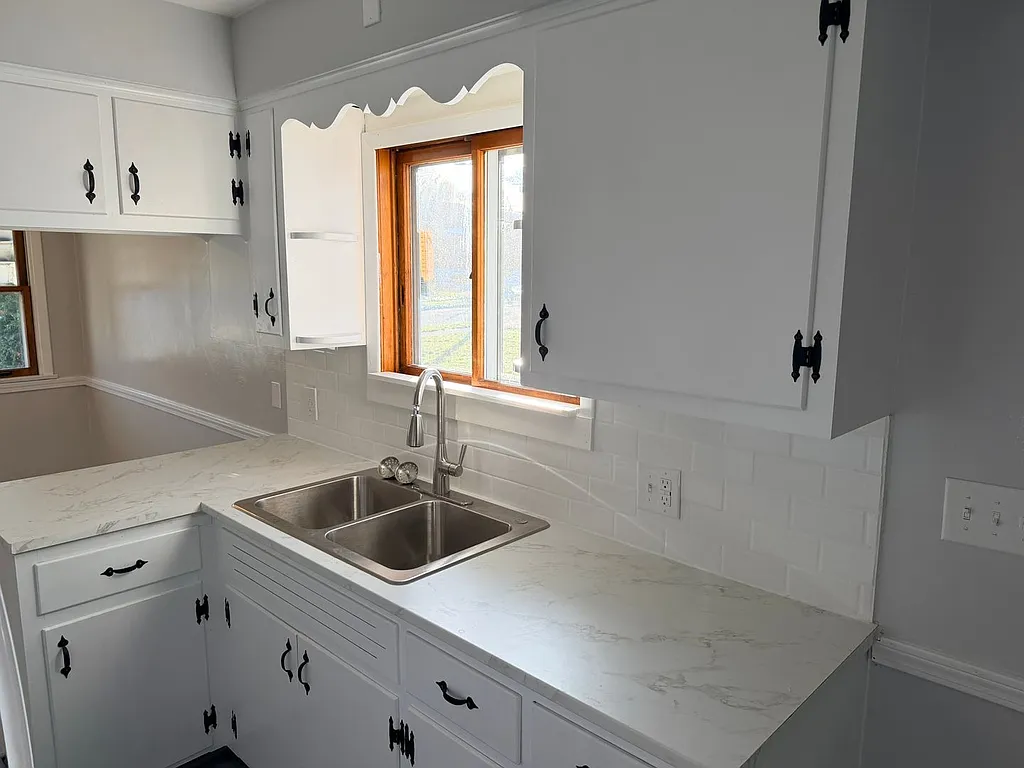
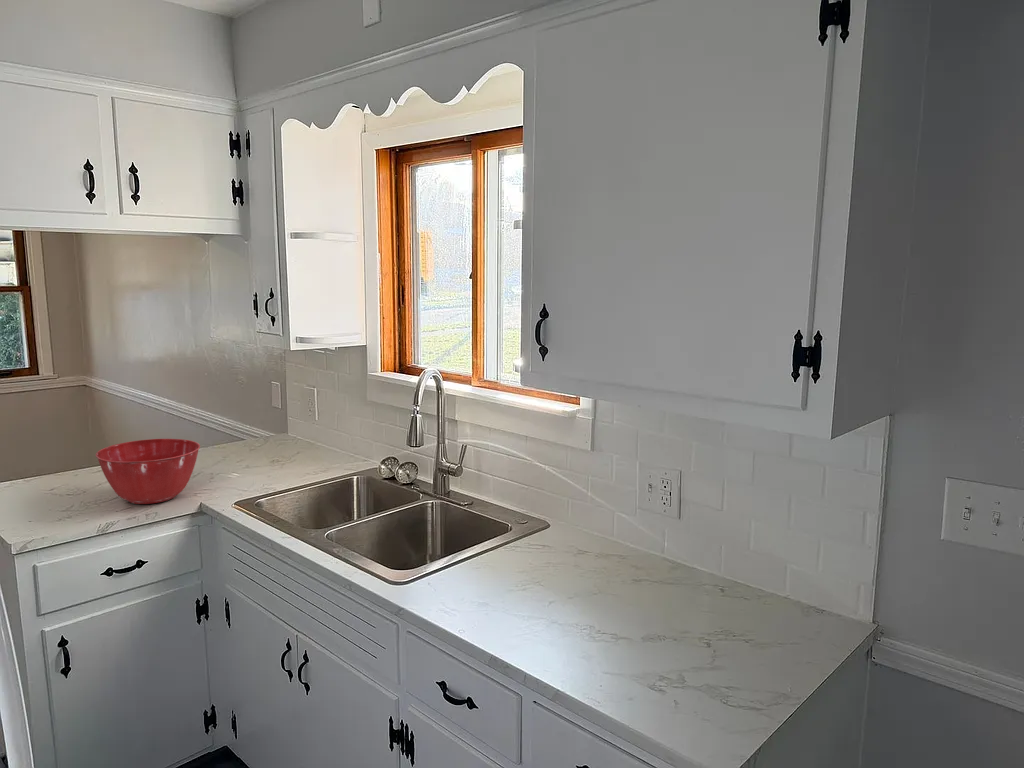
+ mixing bowl (150, 473)
